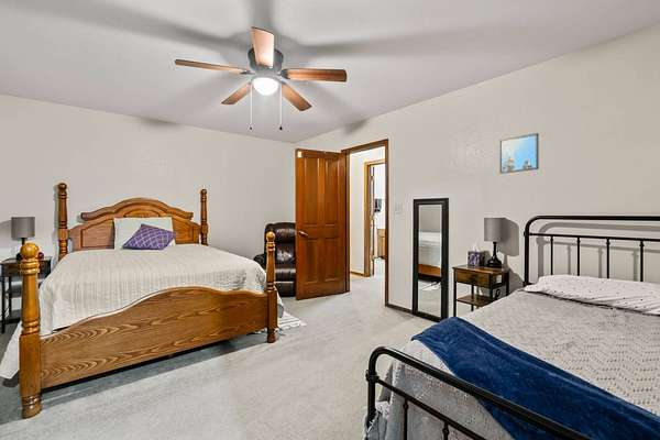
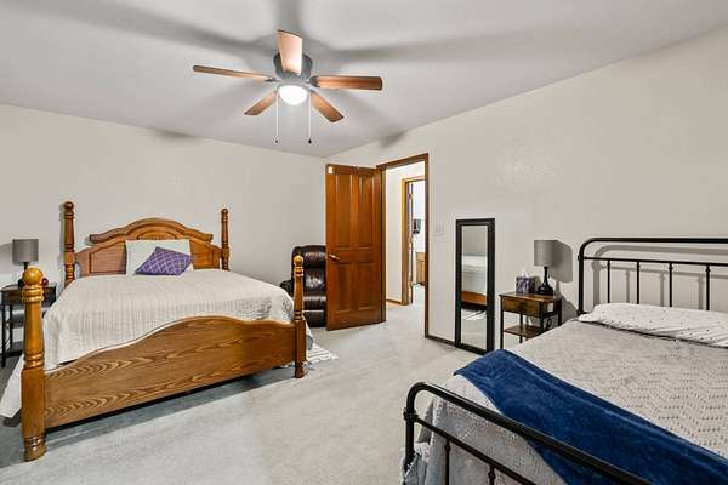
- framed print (518, 154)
